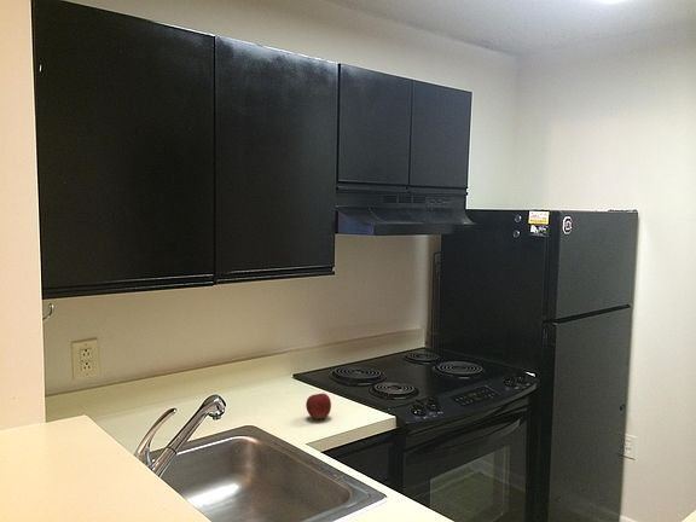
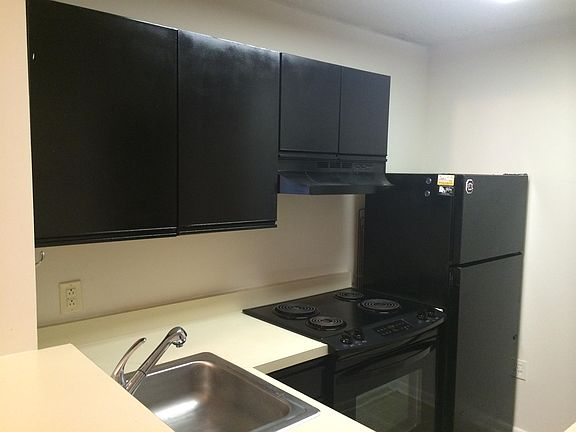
- apple (318, 405)
